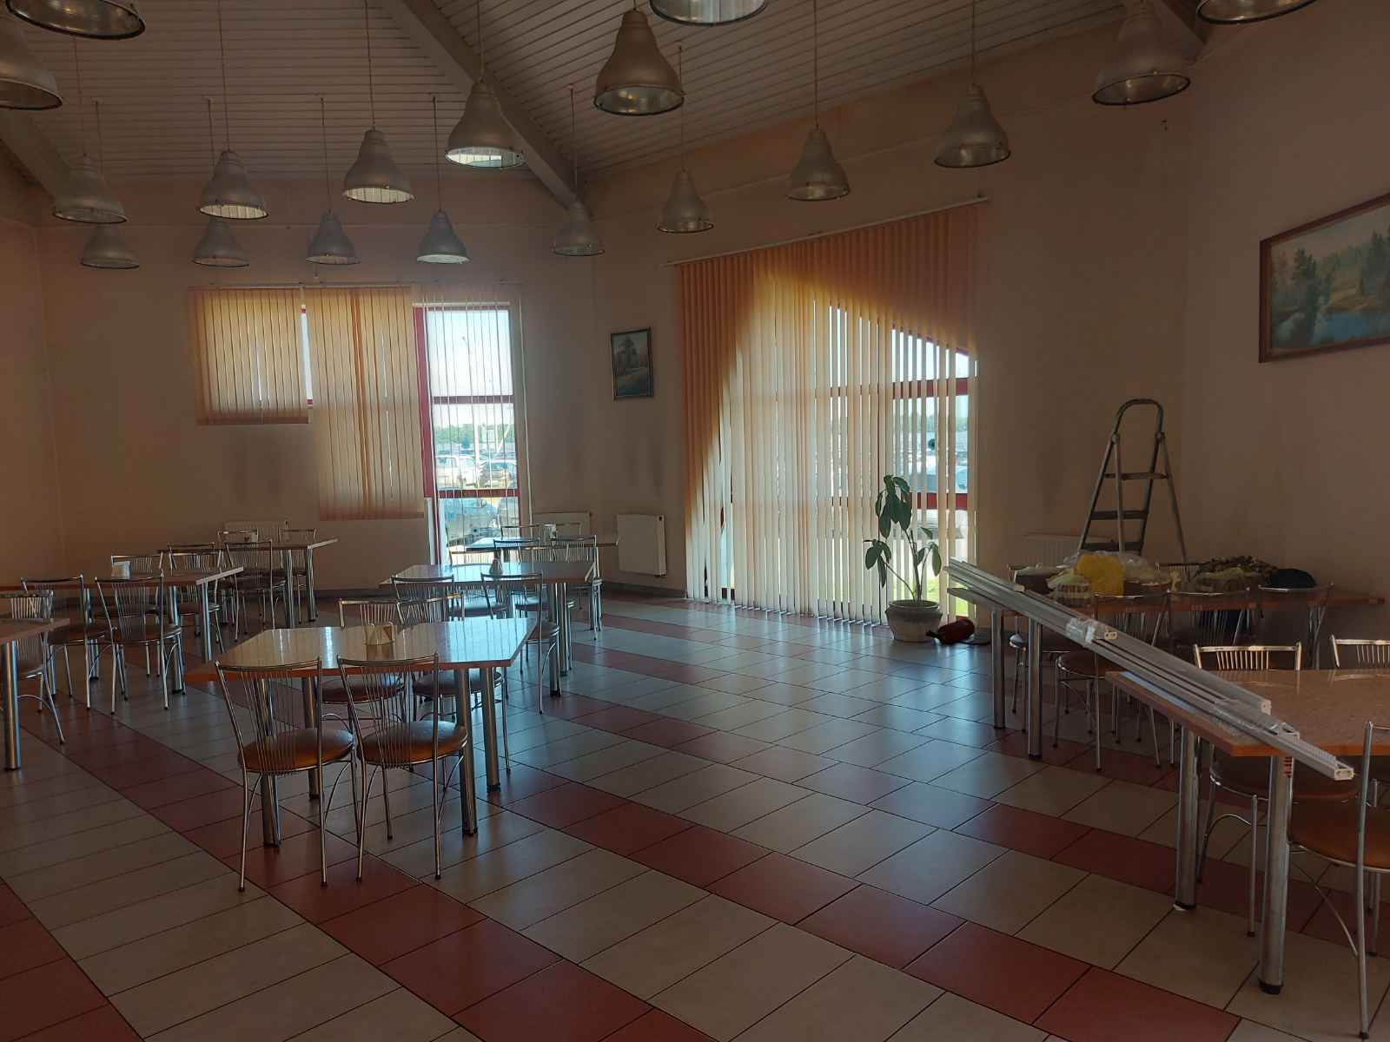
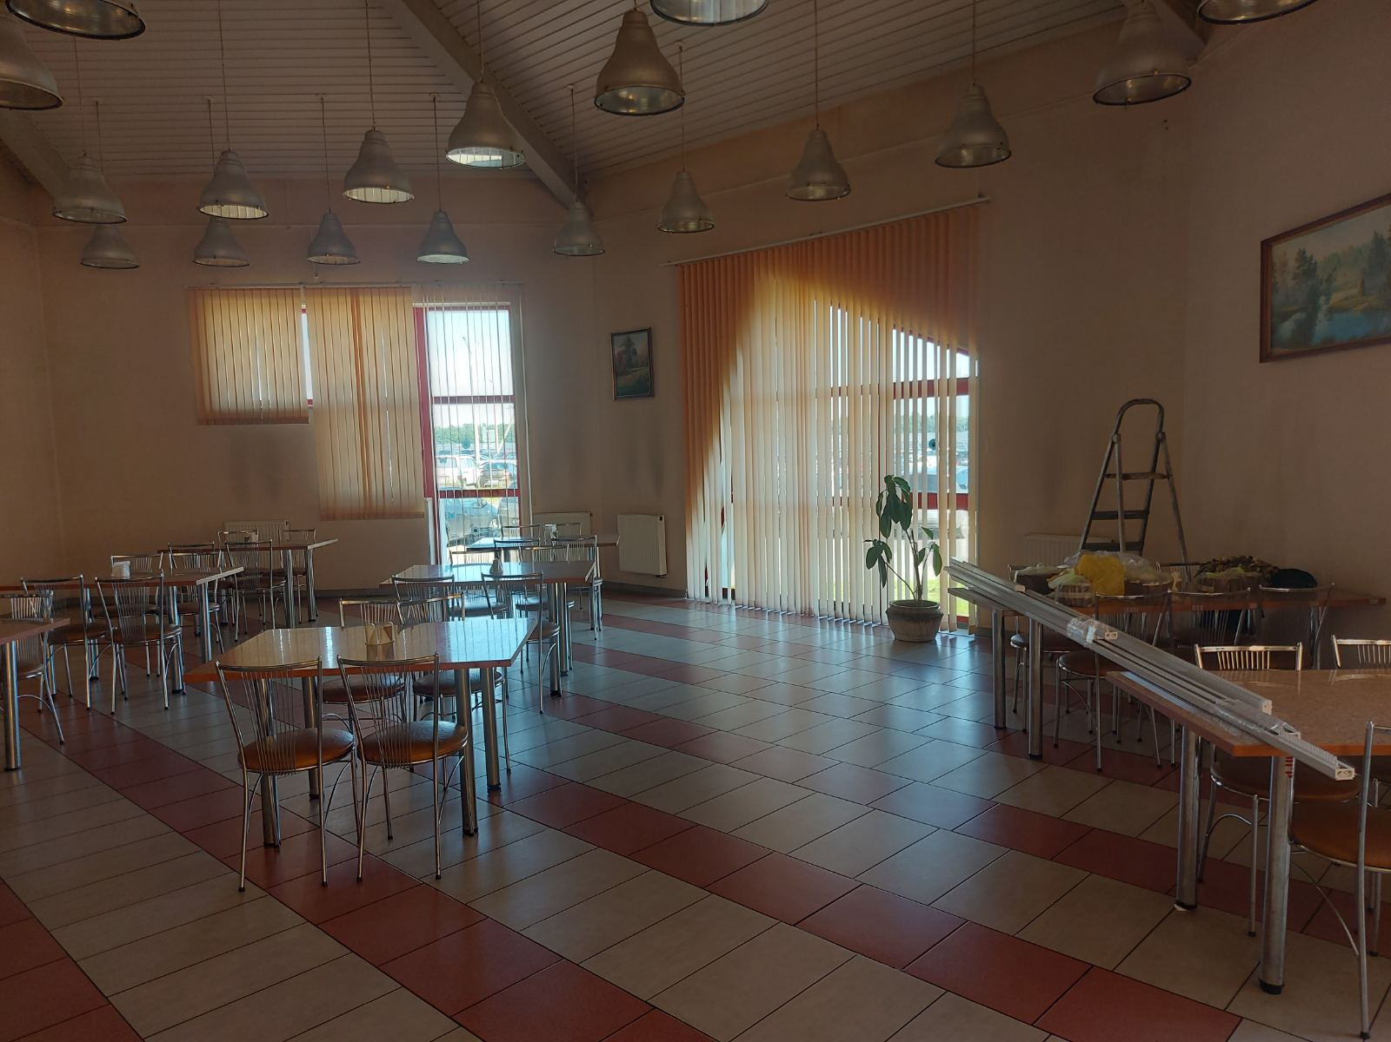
- fire extinguisher (961, 633)
